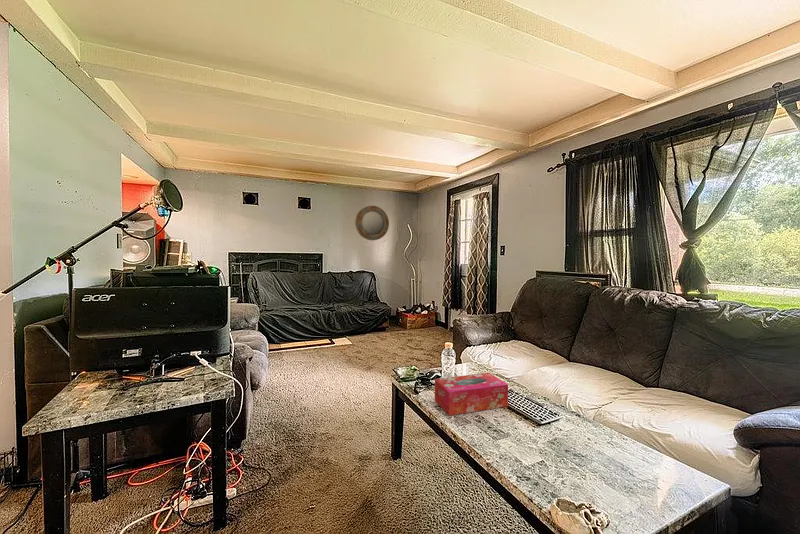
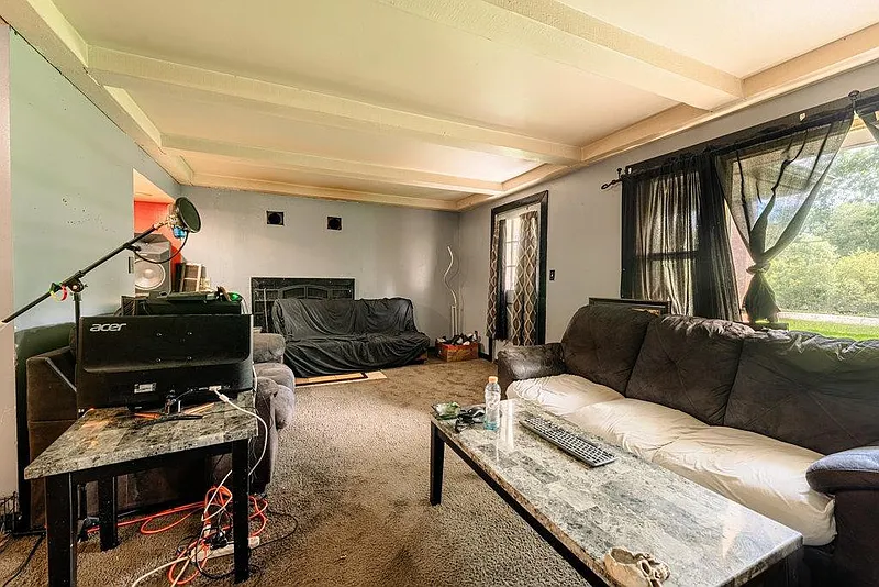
- home mirror (372, 223)
- tissue box (470, 392)
